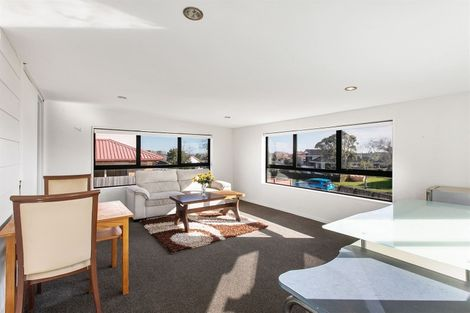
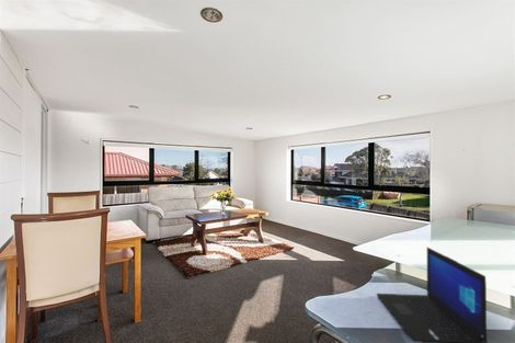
+ laptop (427, 287)
